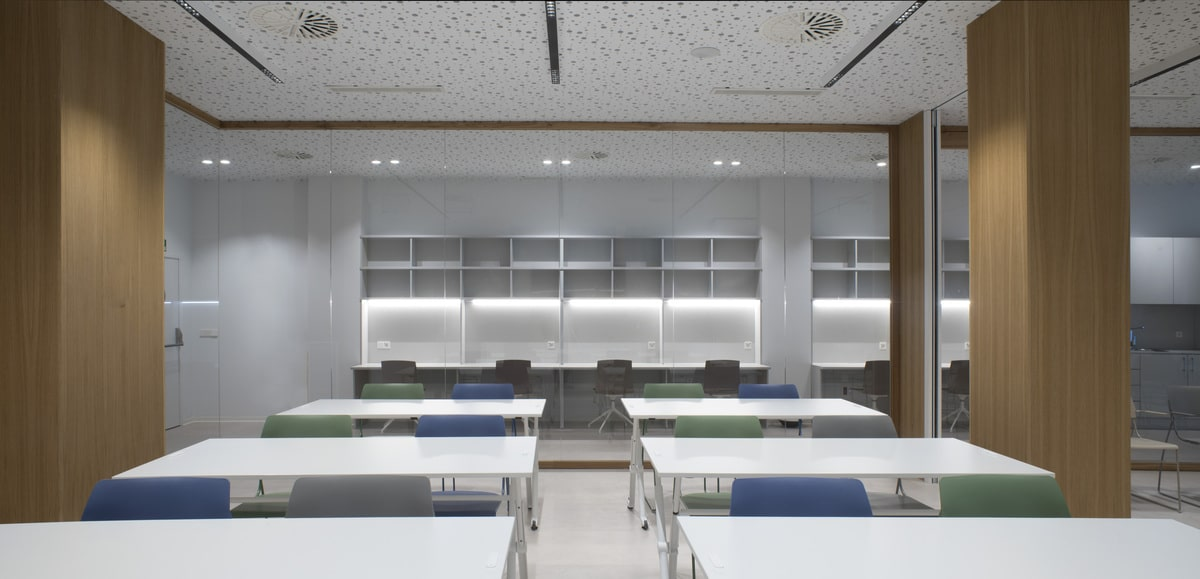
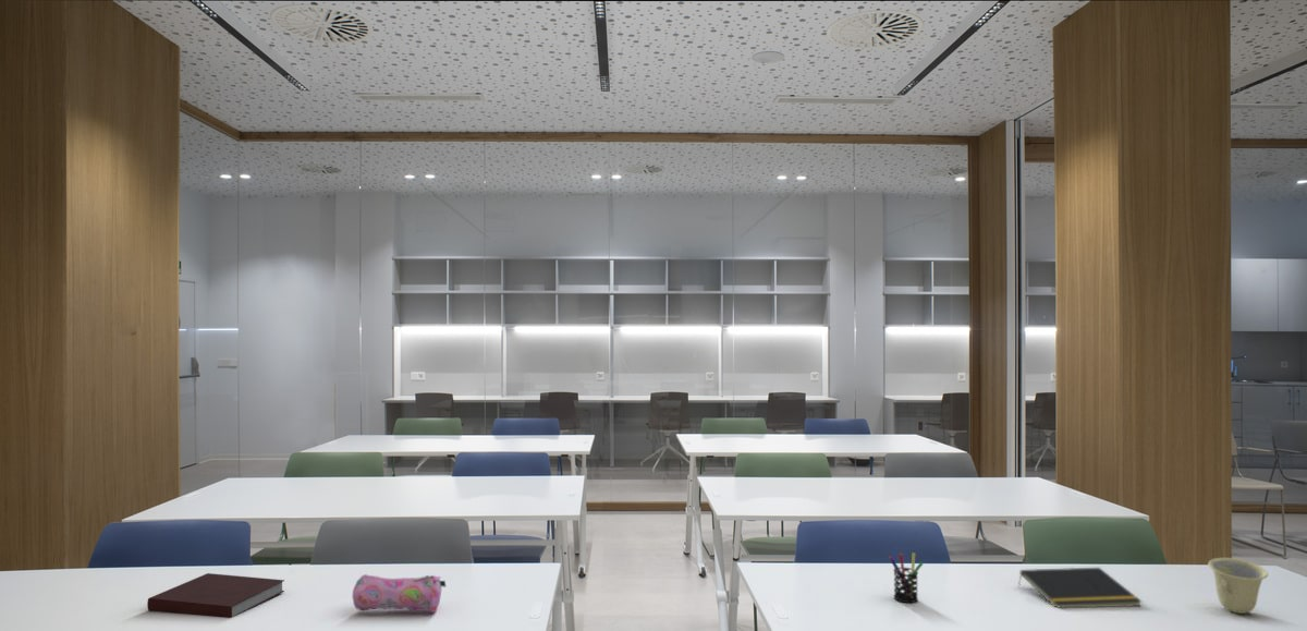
+ notepad (1078, 586)
+ pencil case (399, 592)
+ cup (1237, 587)
+ pen holder (907, 575)
+ notebook (218, 594)
